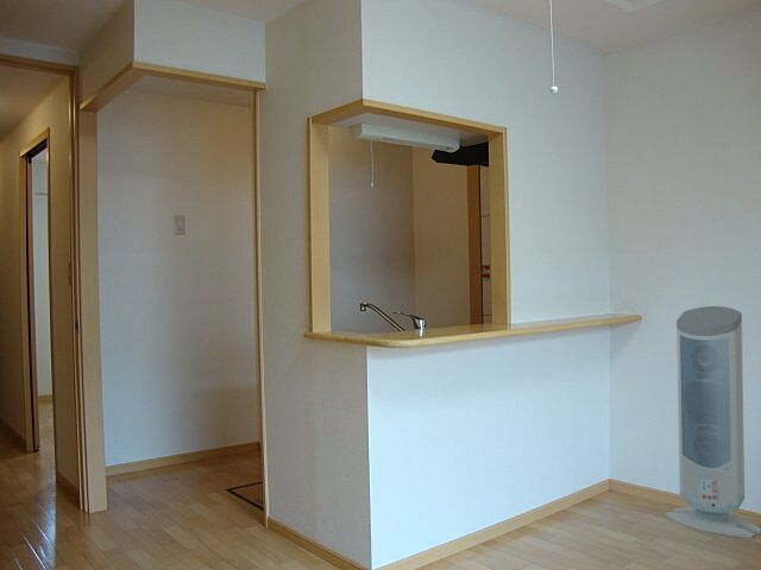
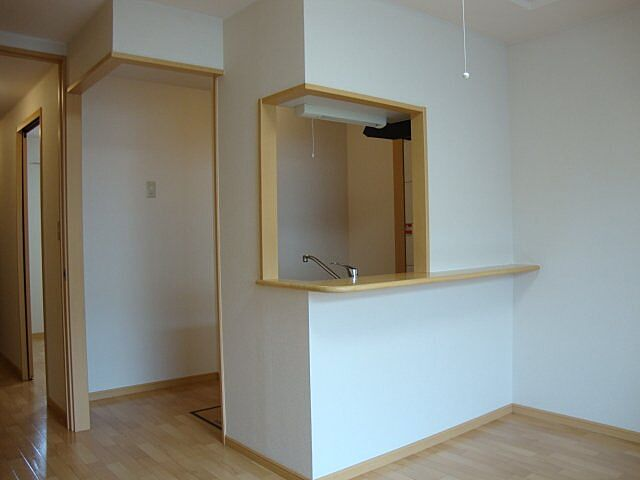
- air purifier (710, 414)
